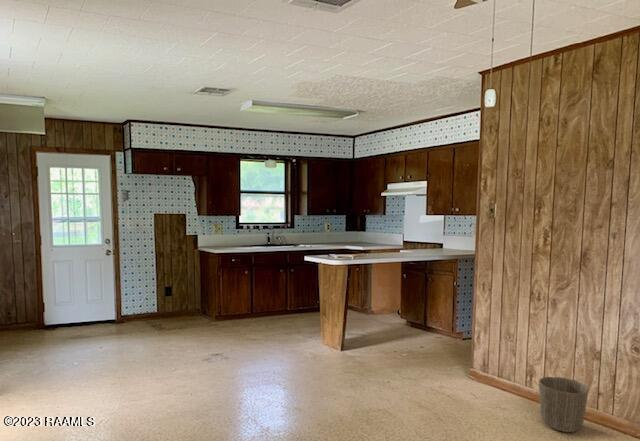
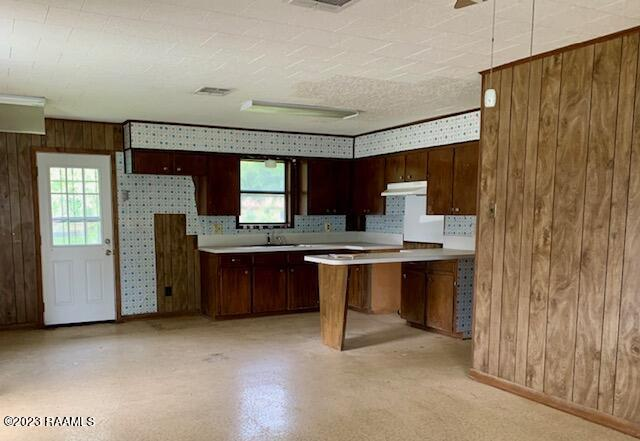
- waste basket (562, 404)
